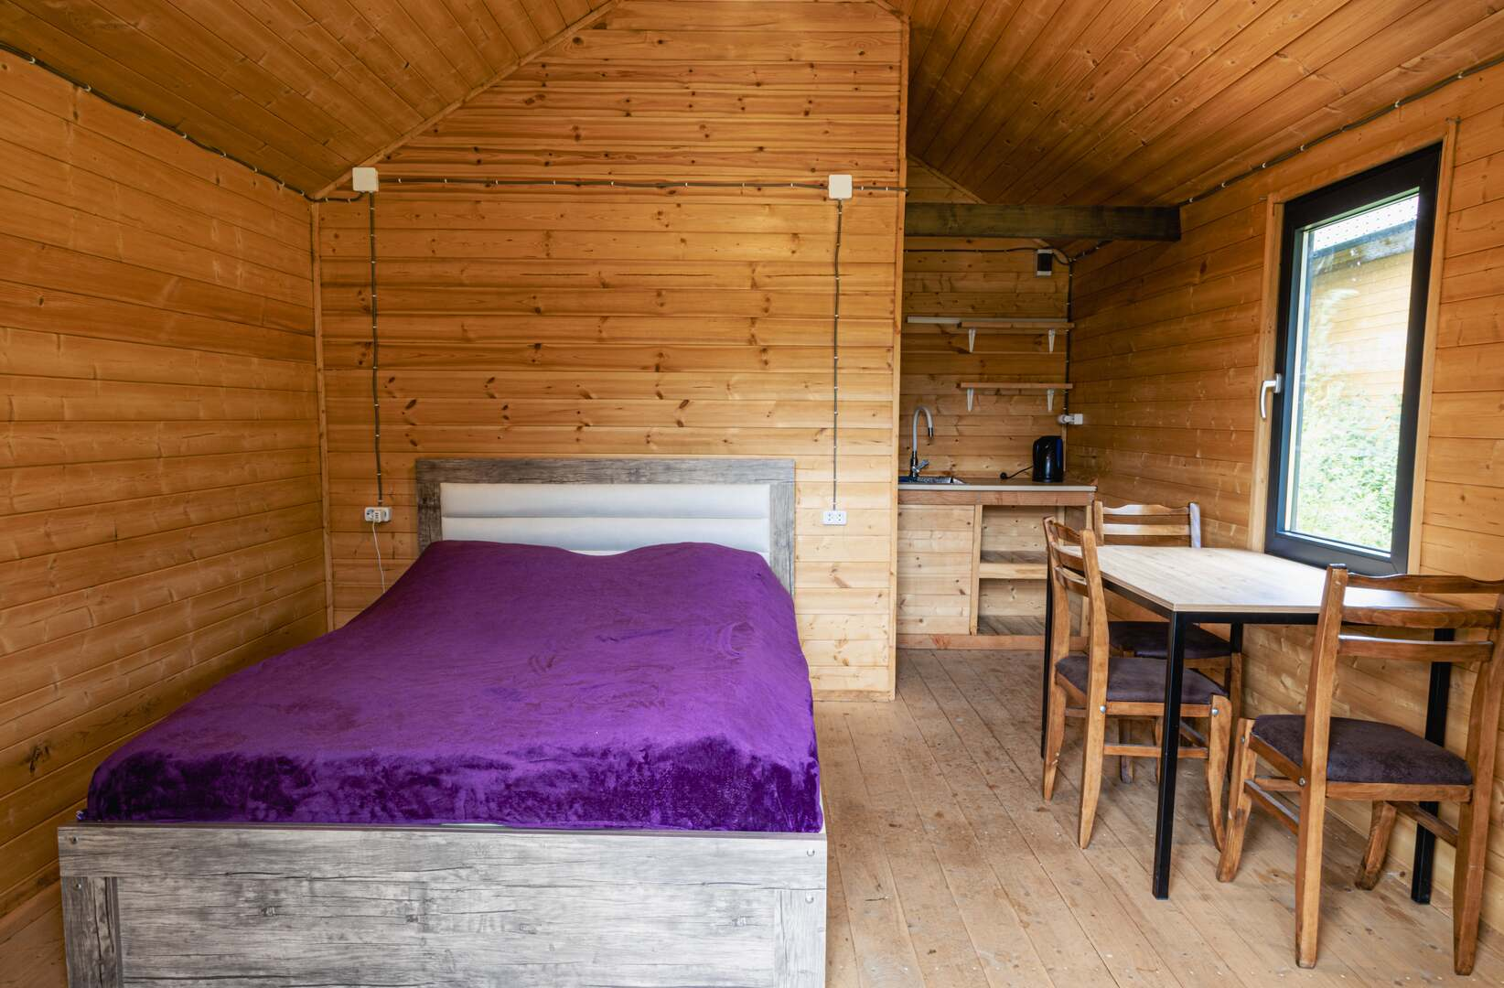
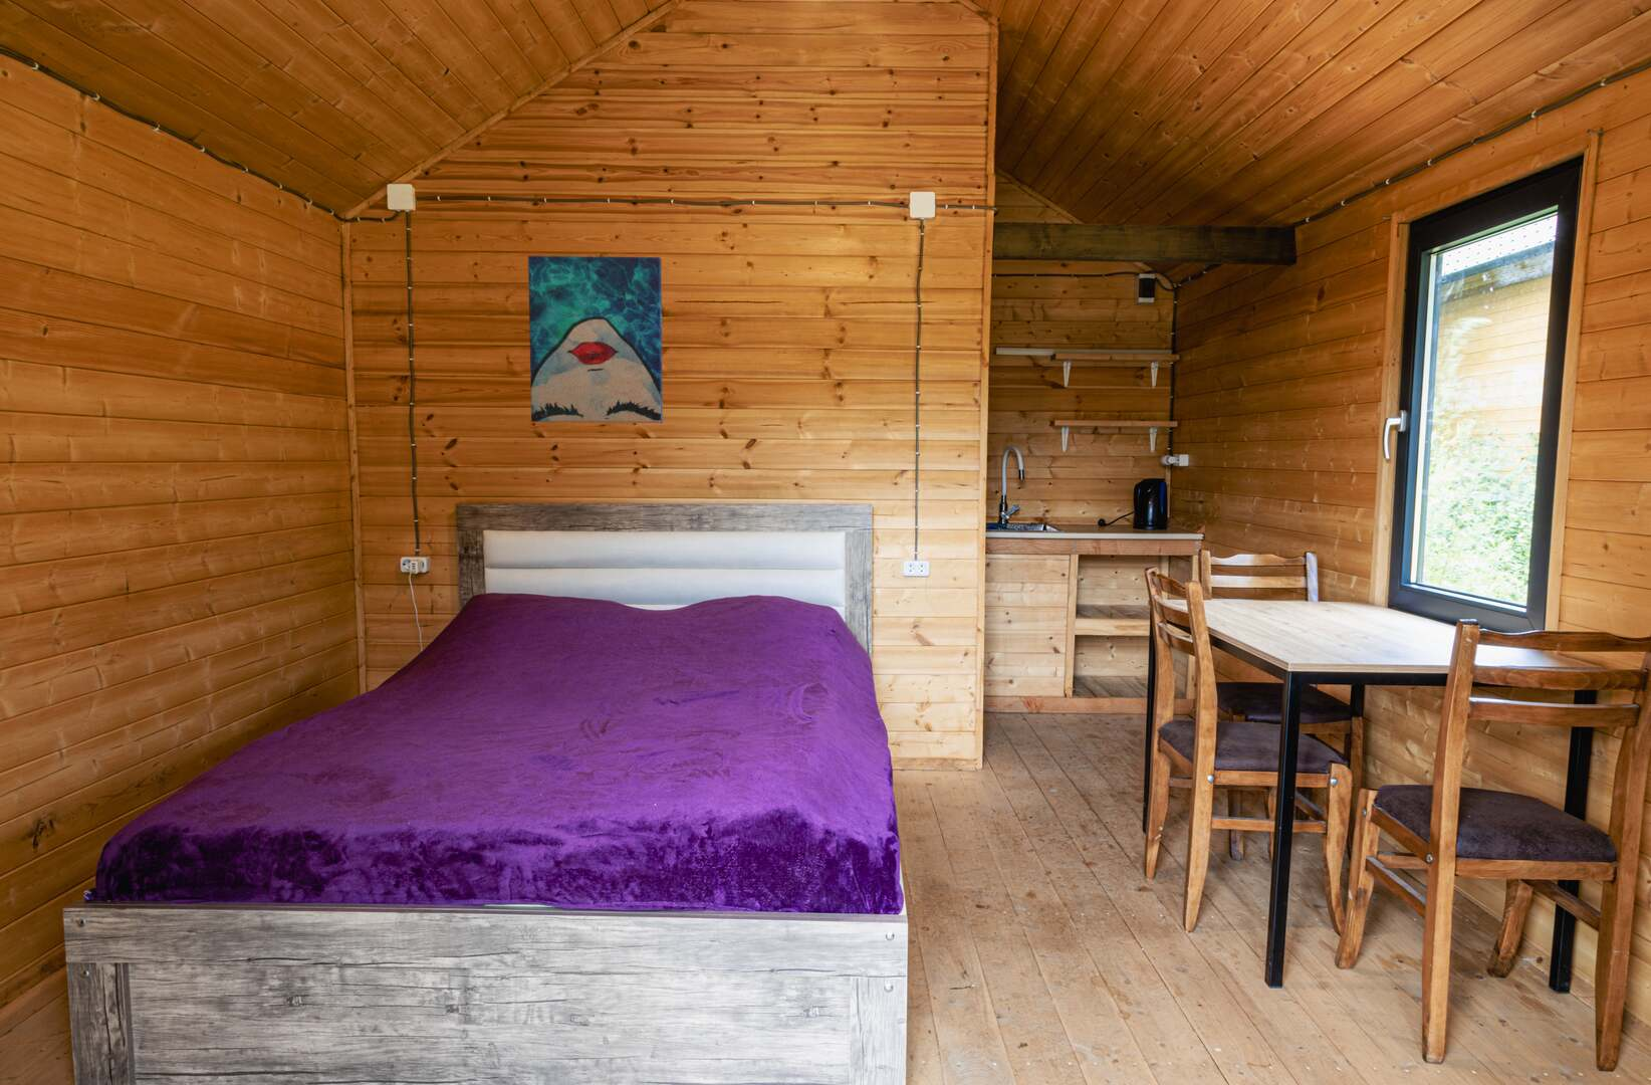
+ wall art (596, 339)
